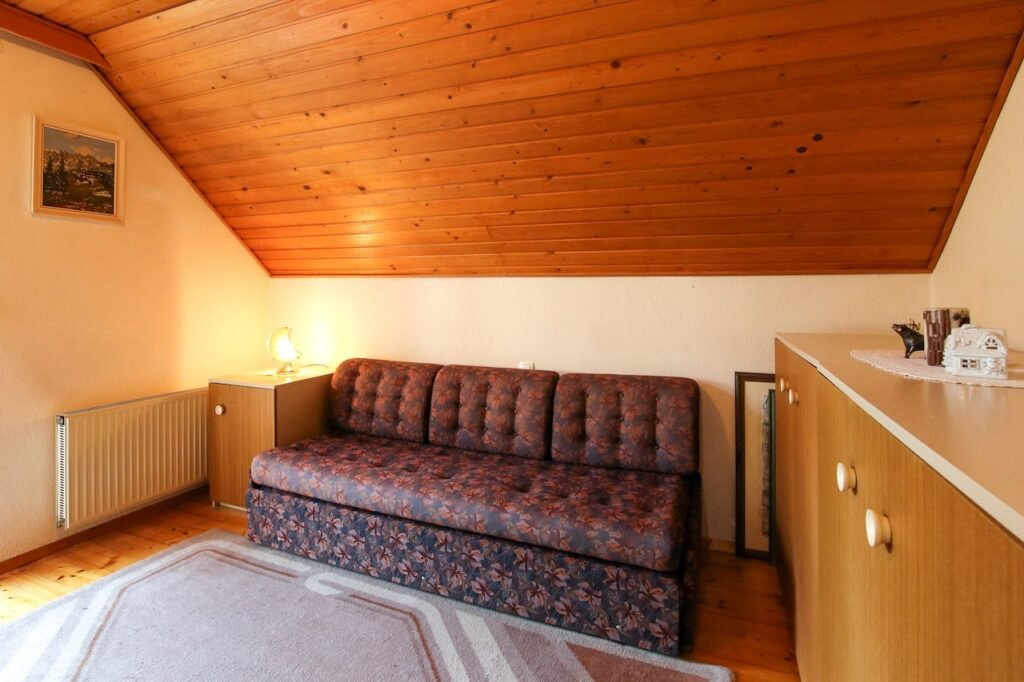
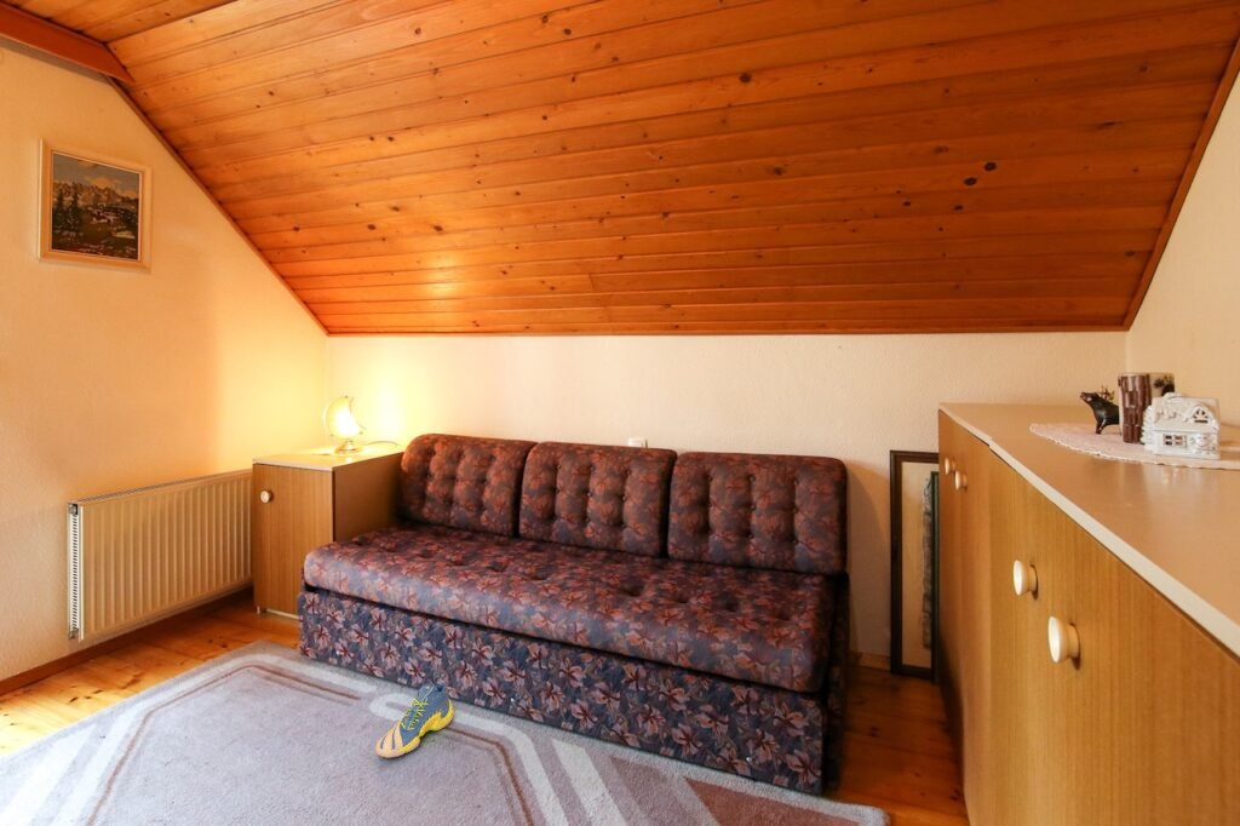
+ sneaker (414, 713)
